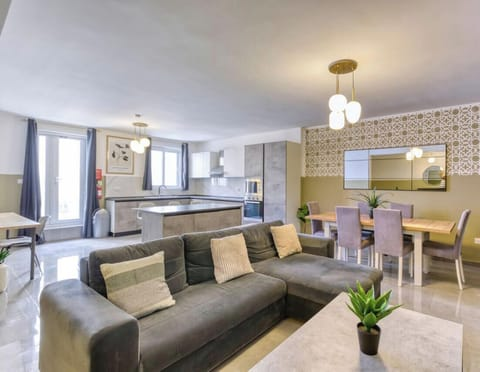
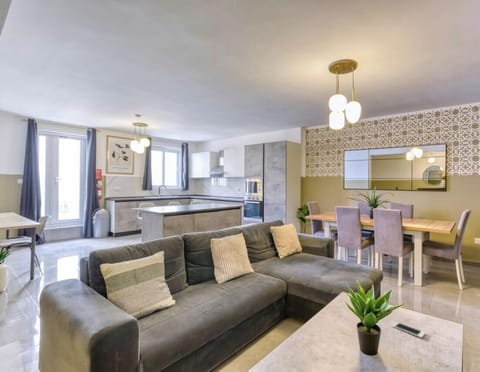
+ cell phone (408, 329)
